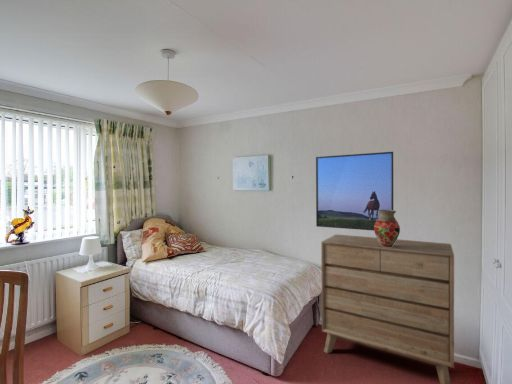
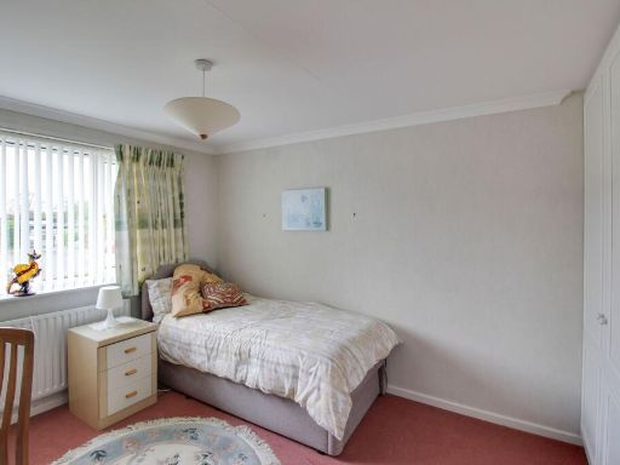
- dresser (384, 299)
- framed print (352, 191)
- vase (386, 228)
